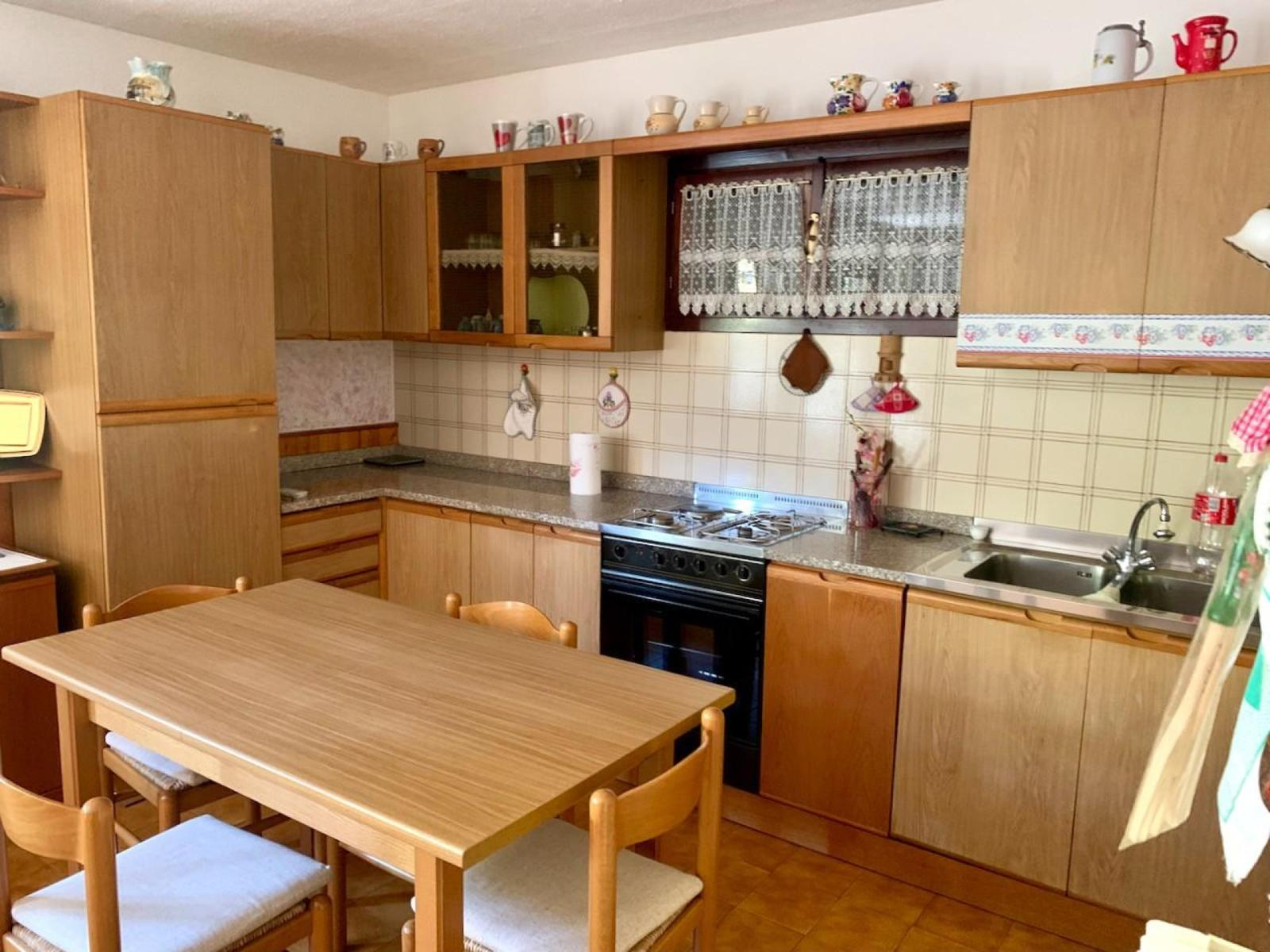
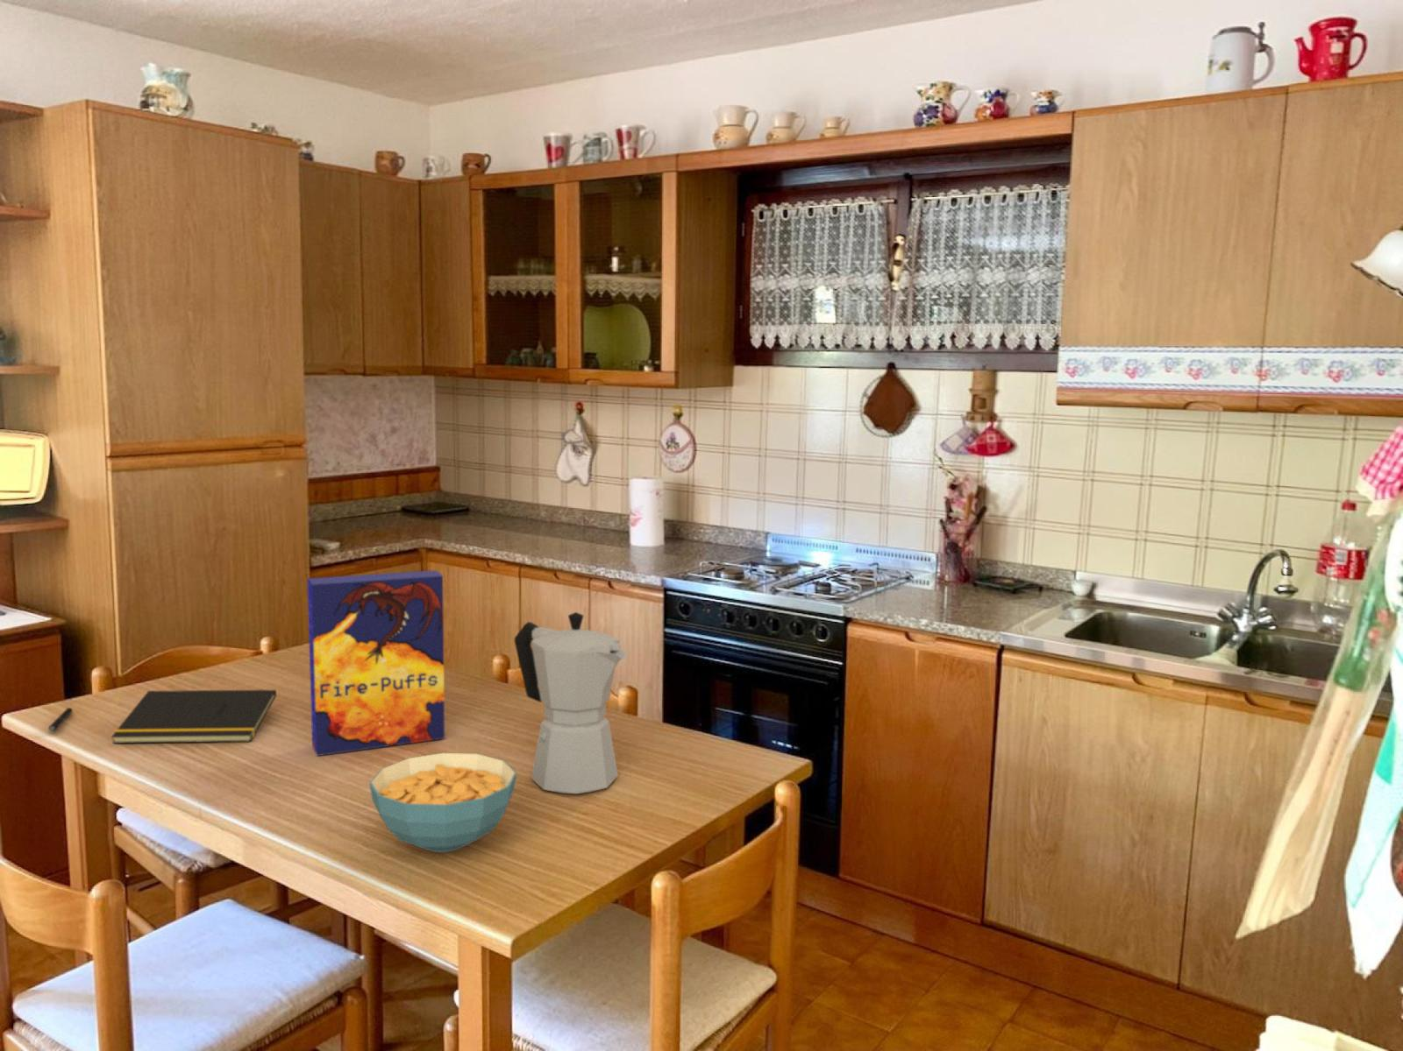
+ moka pot (568, 694)
+ cereal box (377, 659)
+ cereal bowl (444, 810)
+ notepad (198, 714)
+ pen (62, 719)
